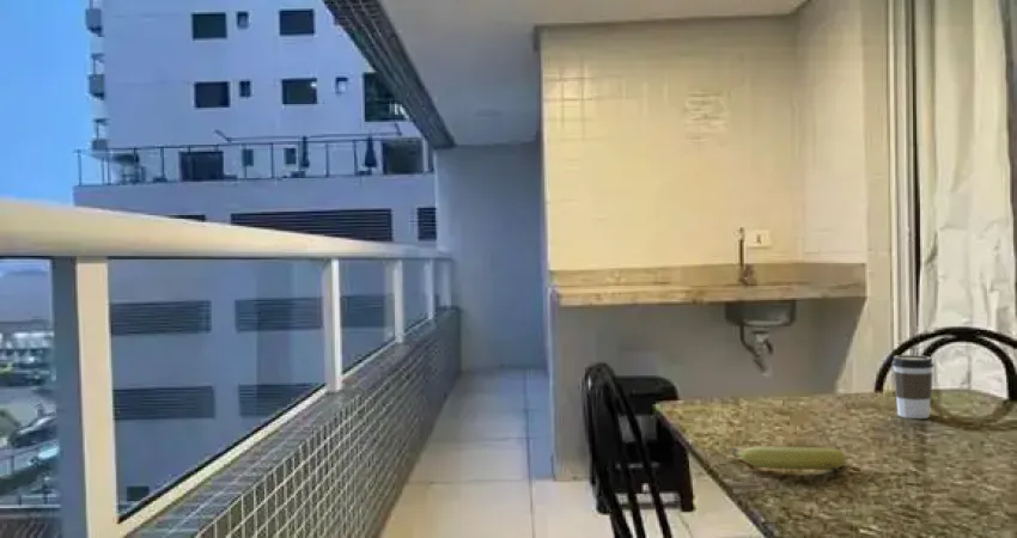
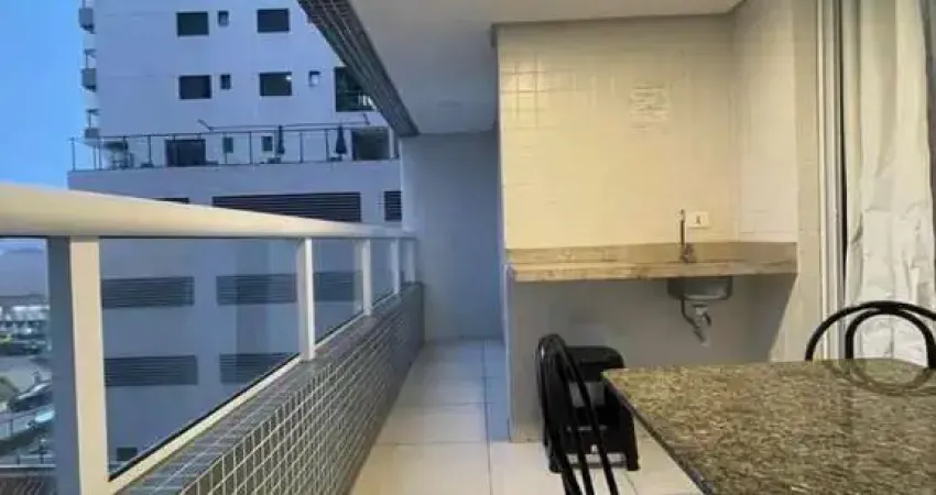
- coffee cup (913, 386)
- fruit (786, 454)
